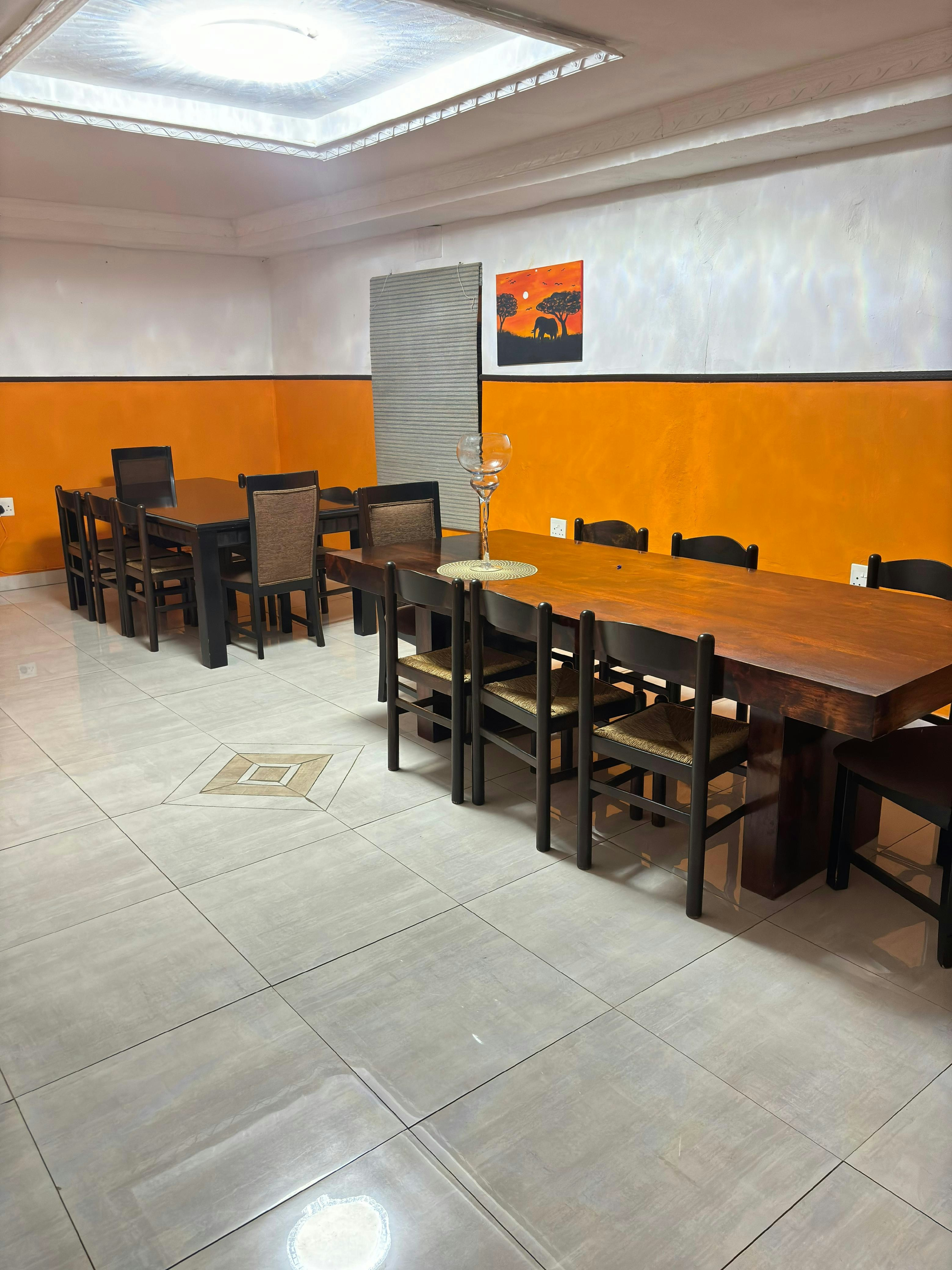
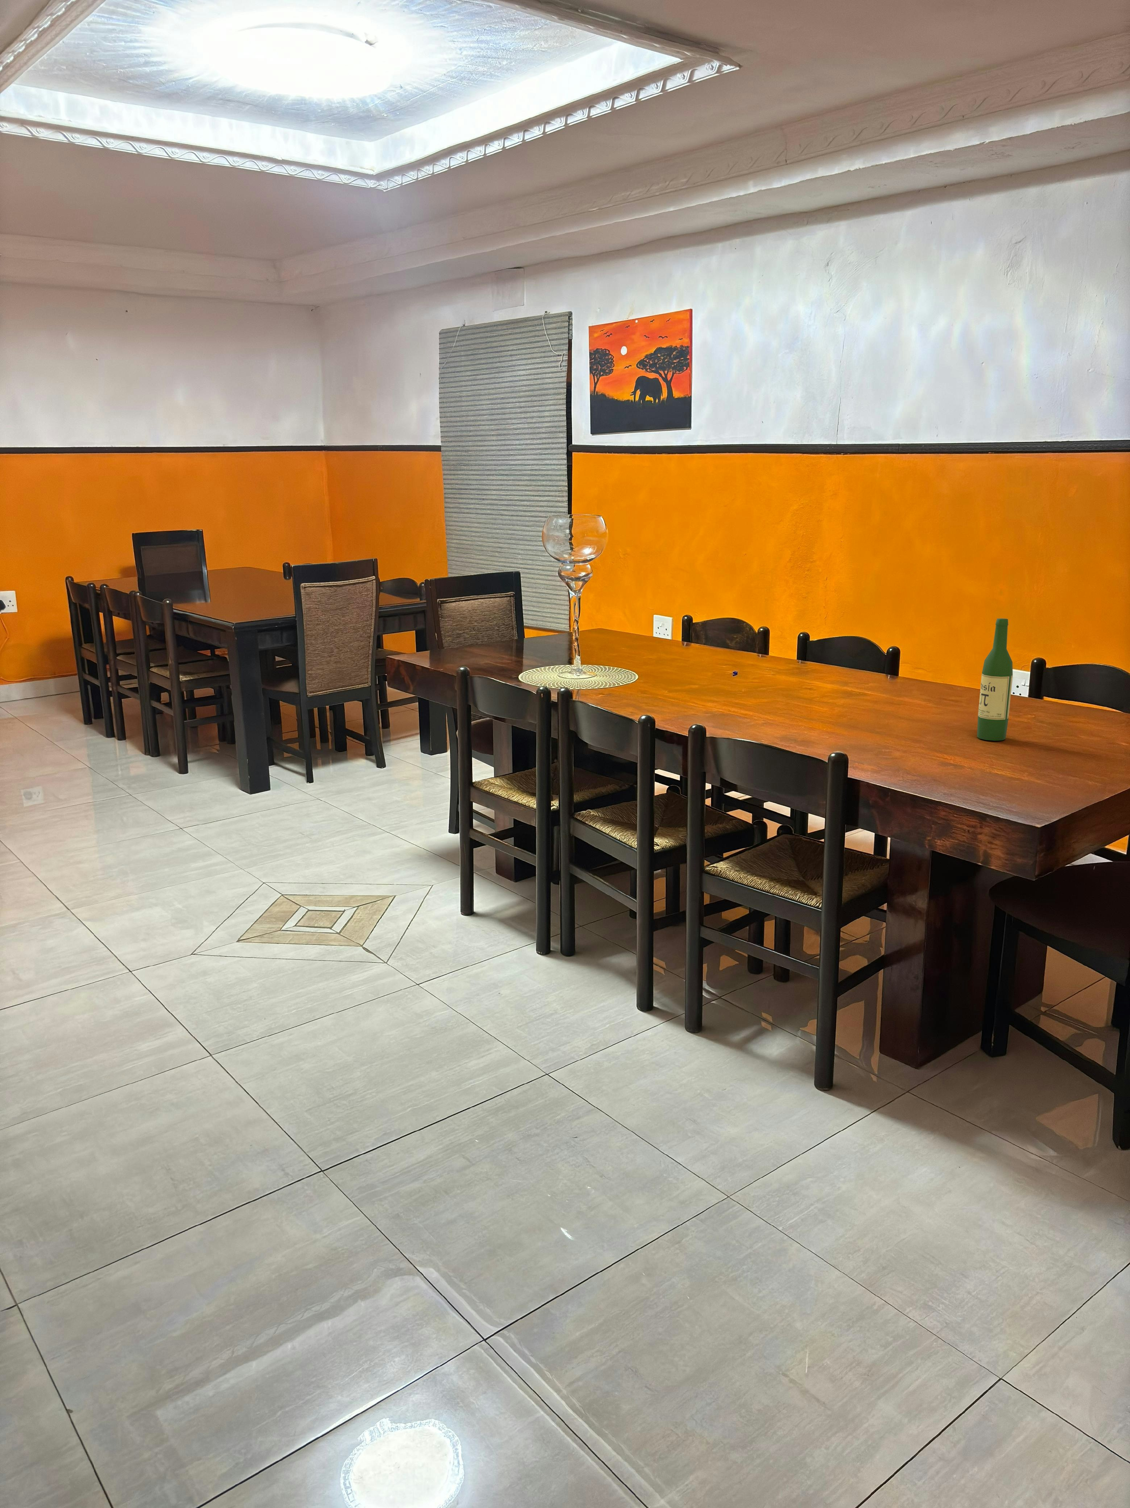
+ wine bottle (996, 679)
